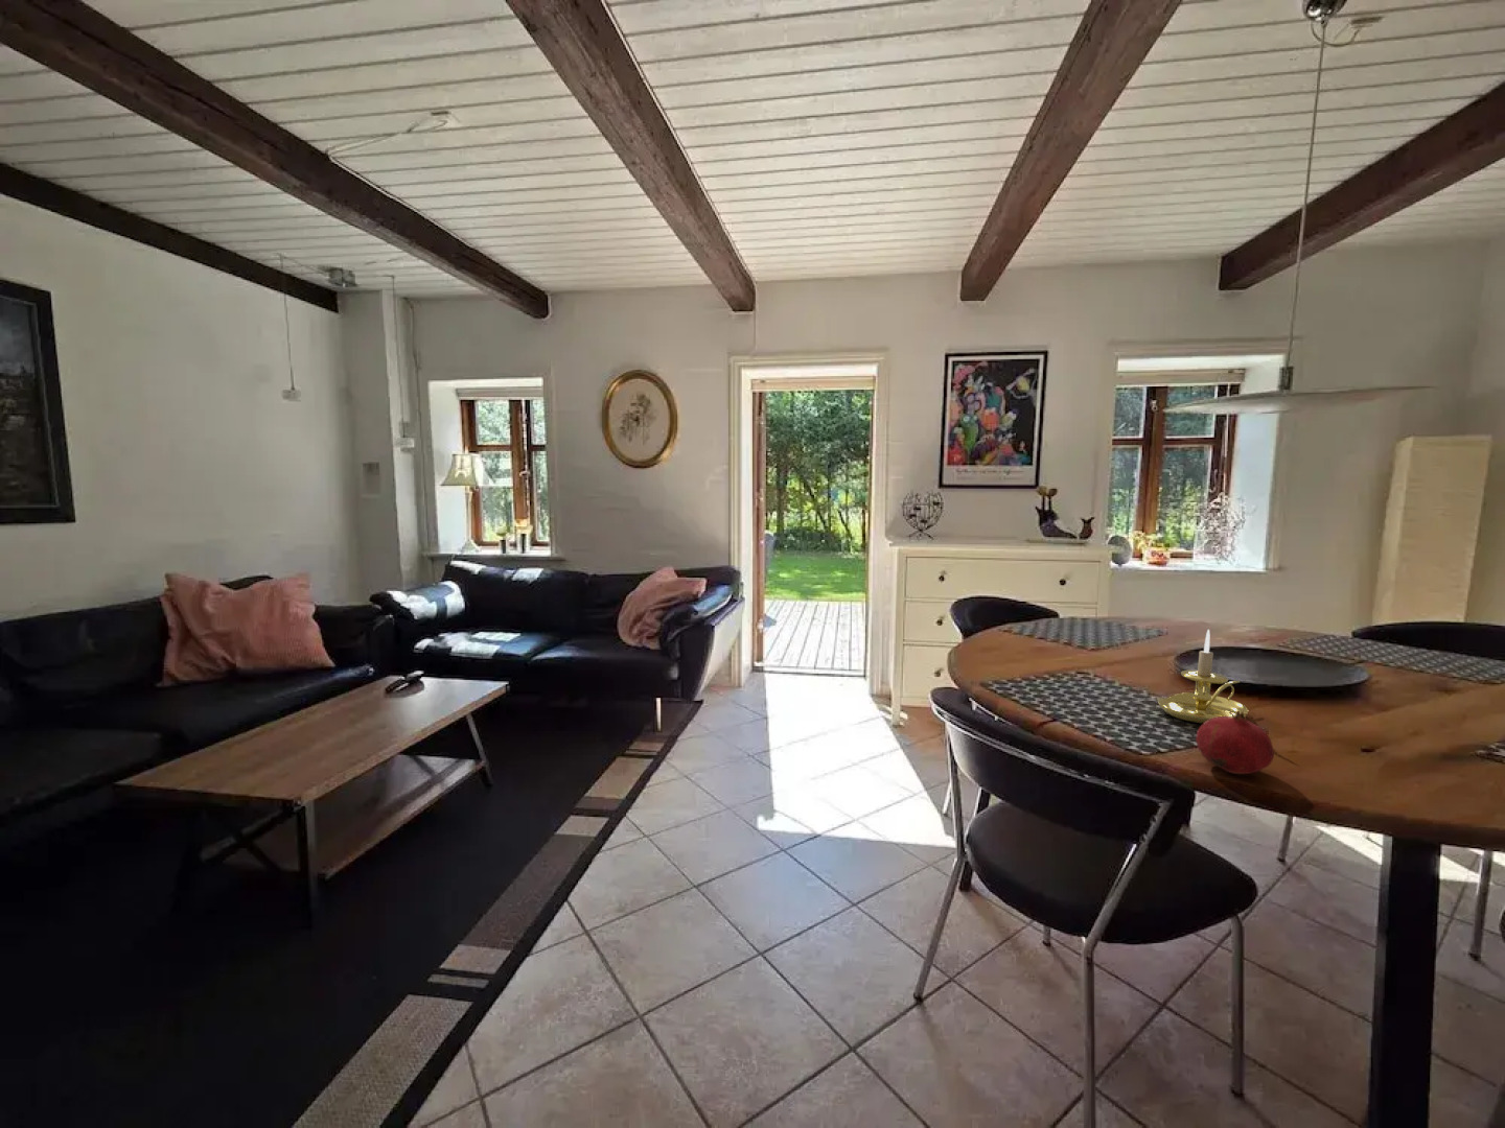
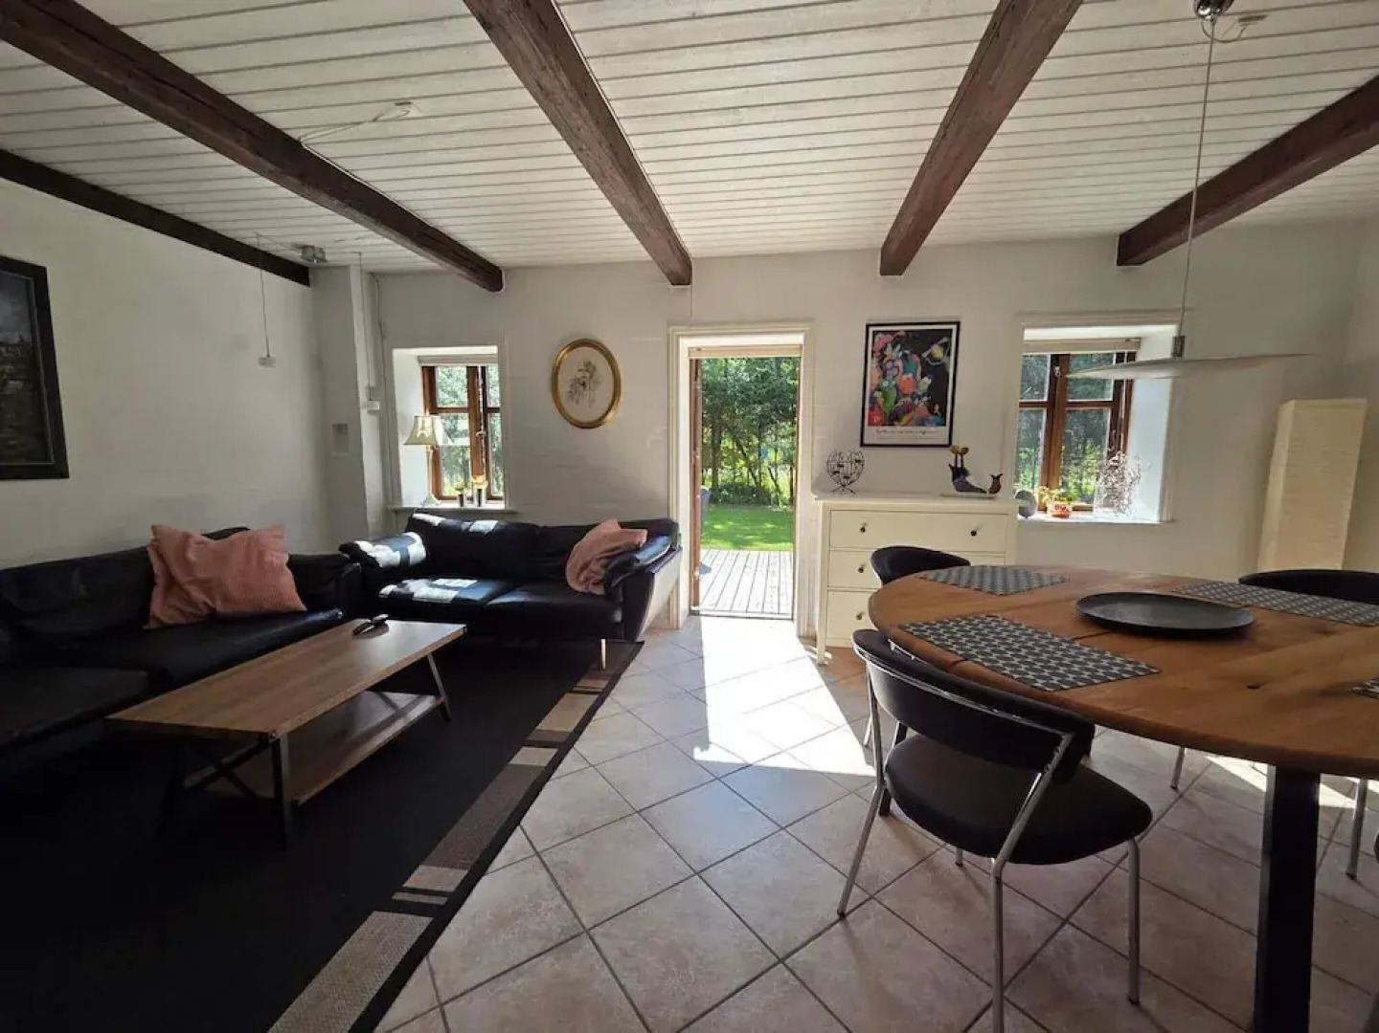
- candle holder (1209, 671)
- fruit (1235, 739)
